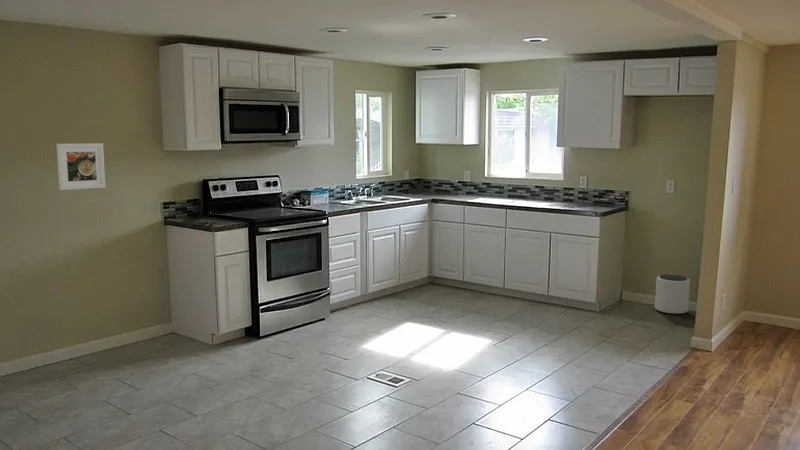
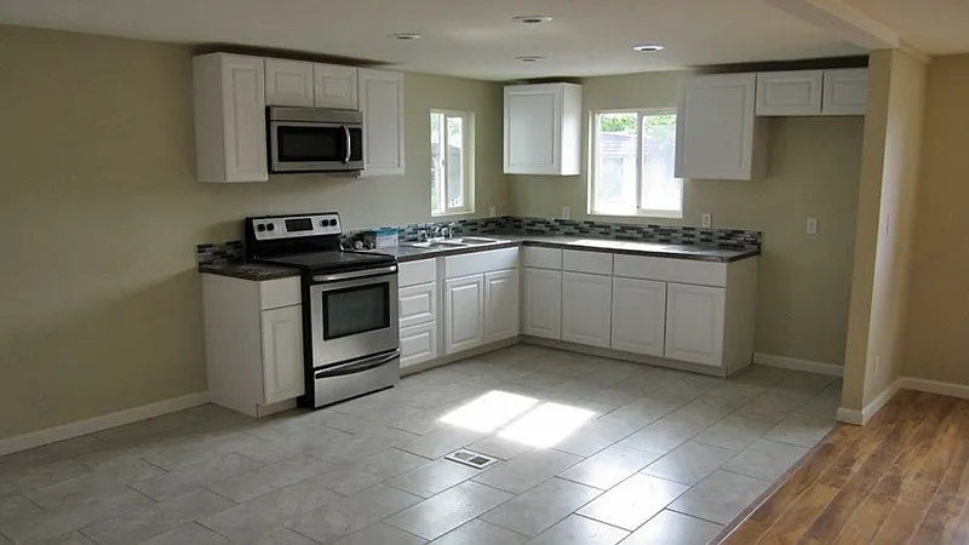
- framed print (81, 166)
- plant pot (672, 294)
